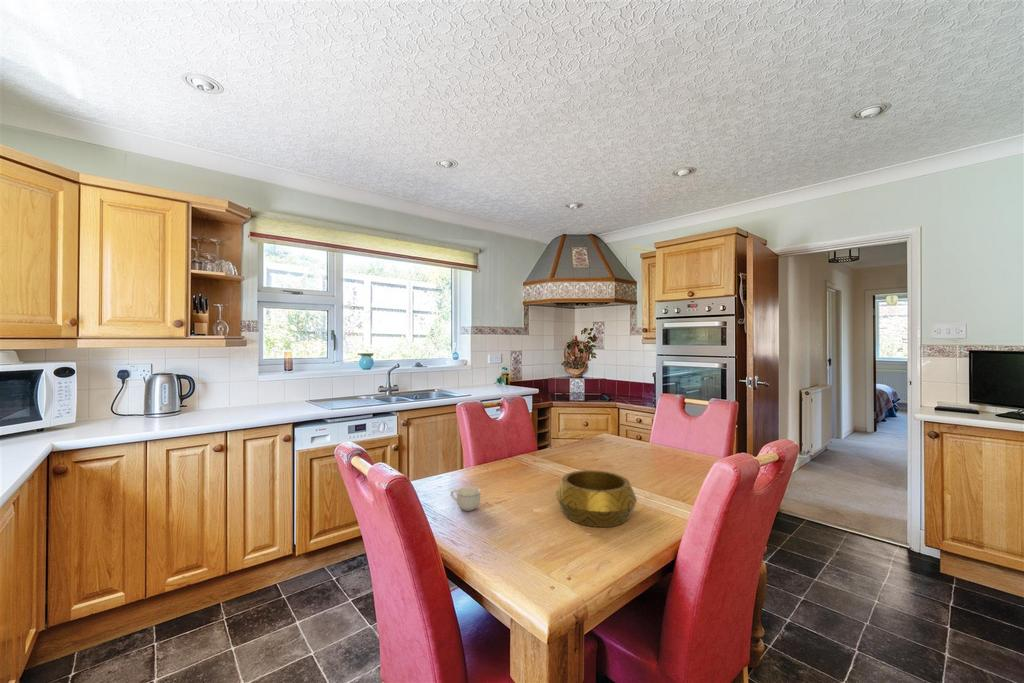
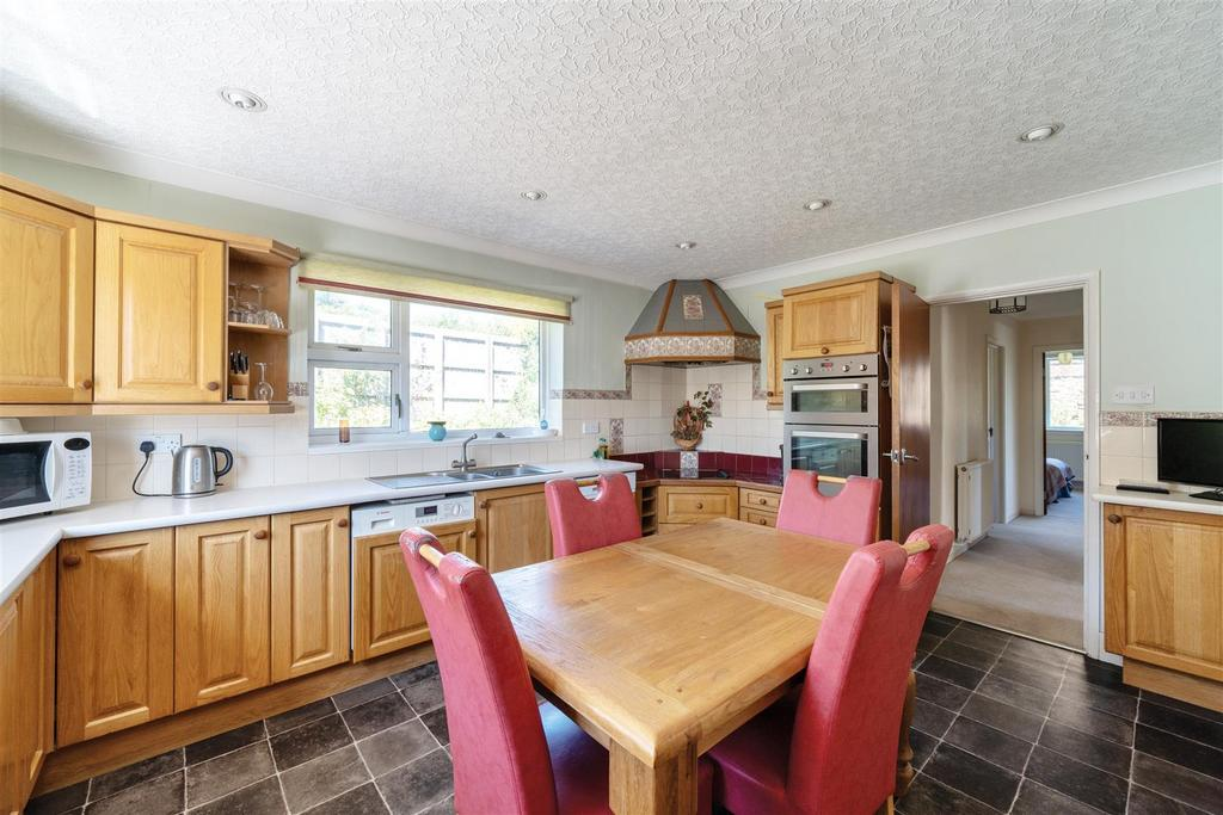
- cup (465, 498)
- decorative bowl (595, 496)
